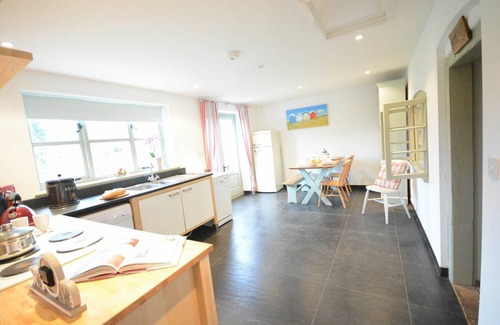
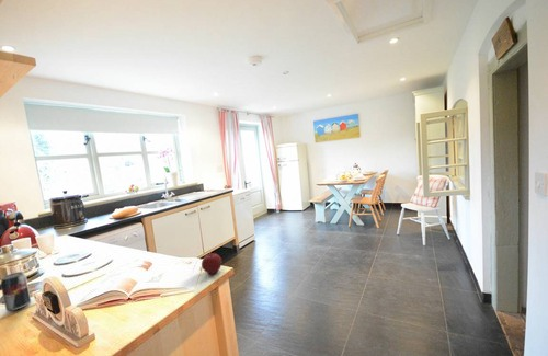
+ apple (212, 262)
+ beverage can (15, 290)
